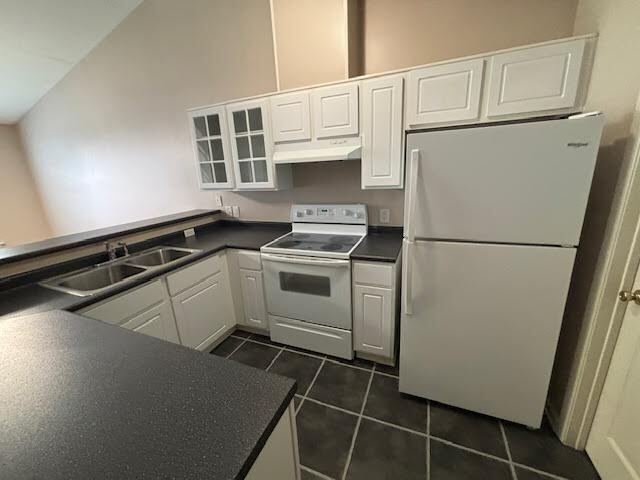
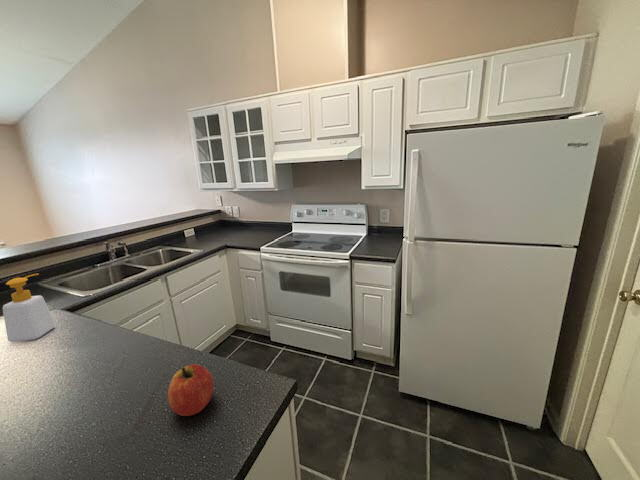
+ soap bottle (30, 304)
+ apple (191, 387)
